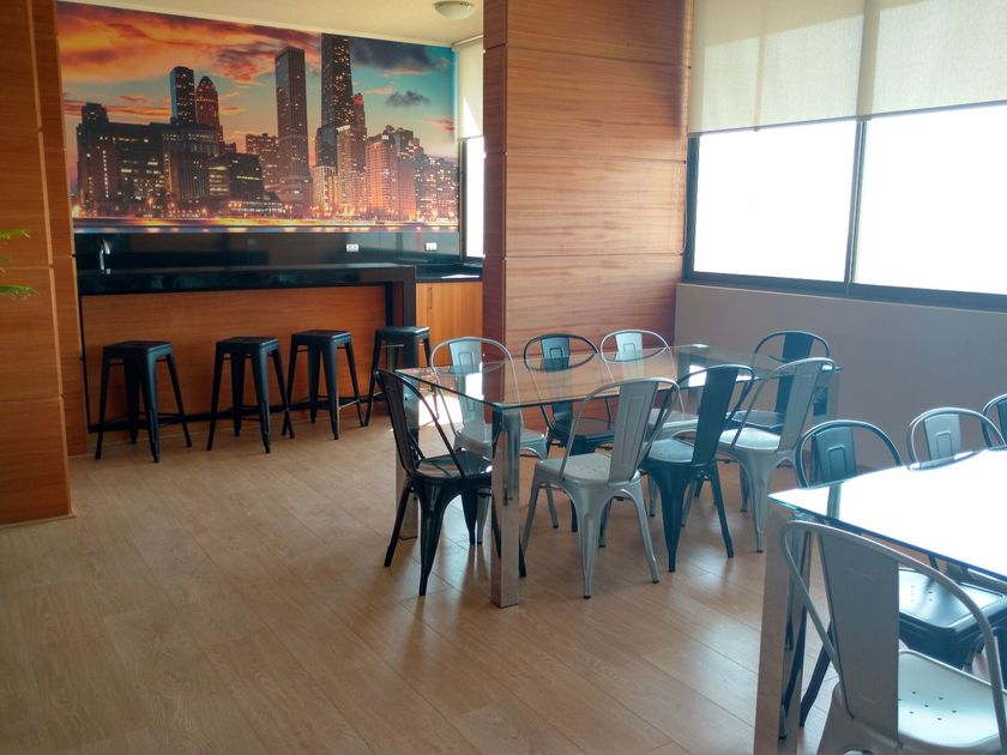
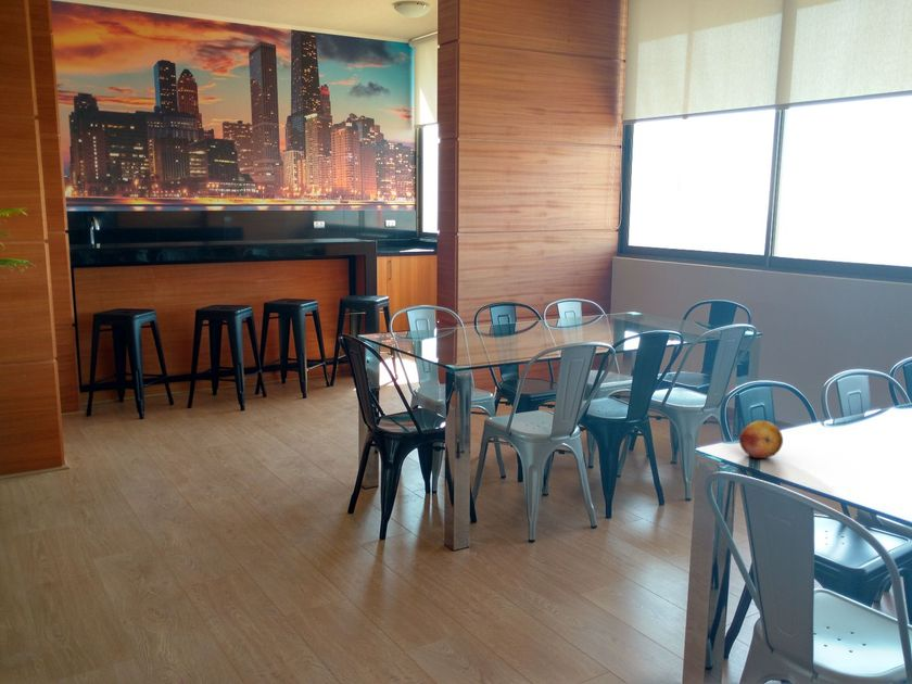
+ fruit (761, 438)
